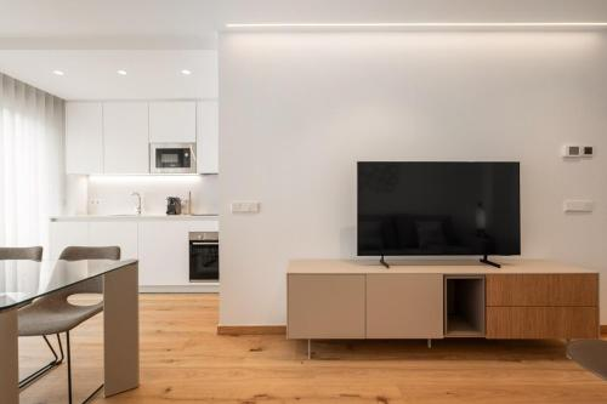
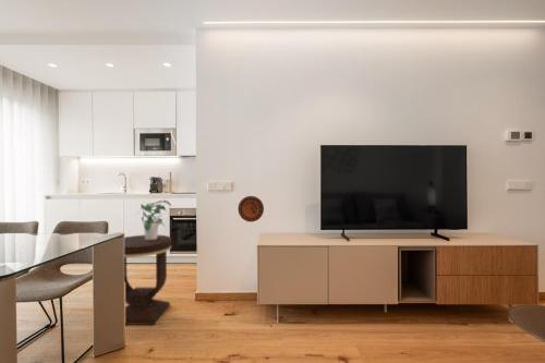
+ side table (141, 288)
+ potted plant (154, 219)
+ decorative plate (251, 208)
